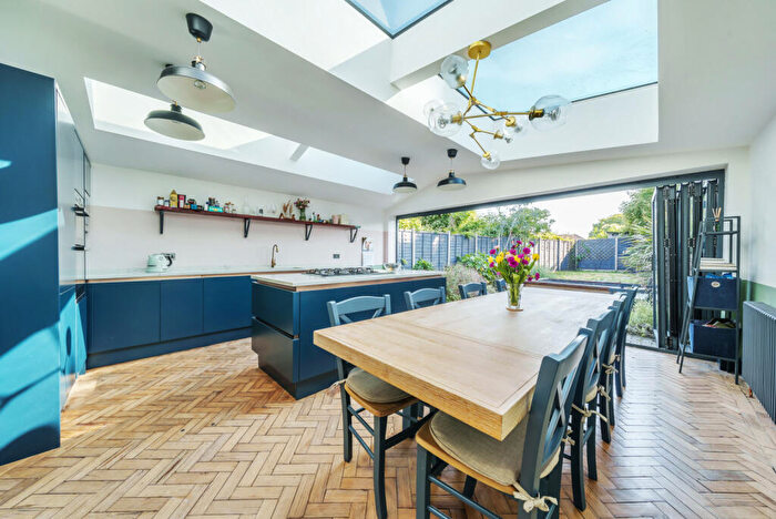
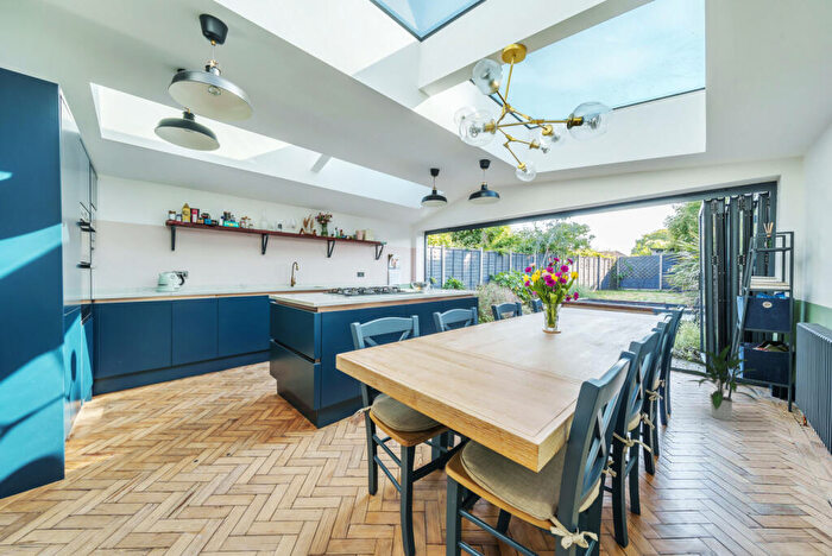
+ indoor plant (719, 380)
